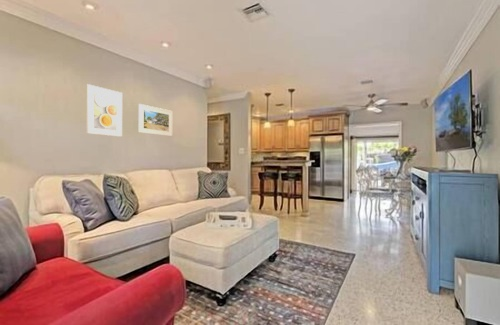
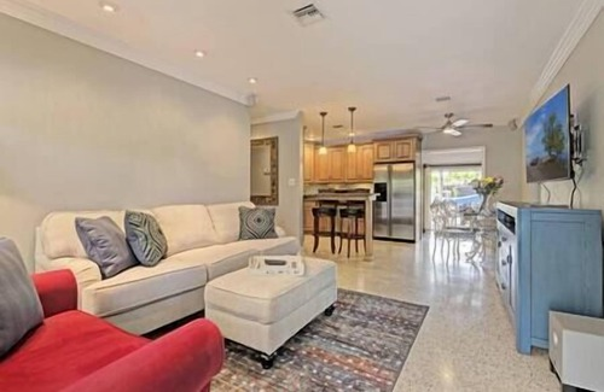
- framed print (105, 112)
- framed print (156, 121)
